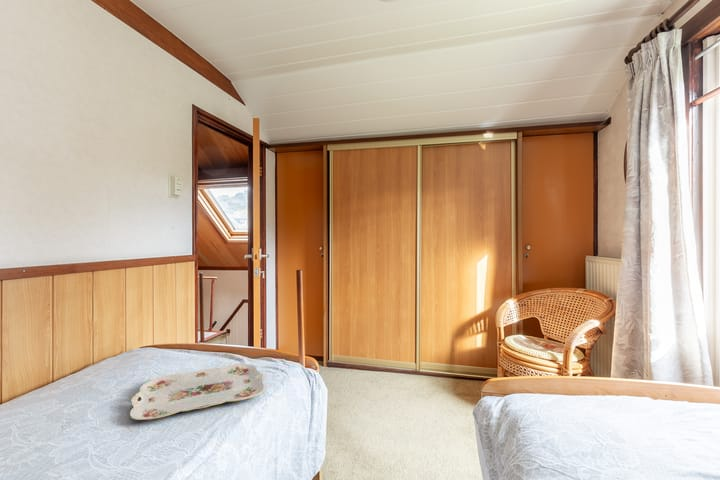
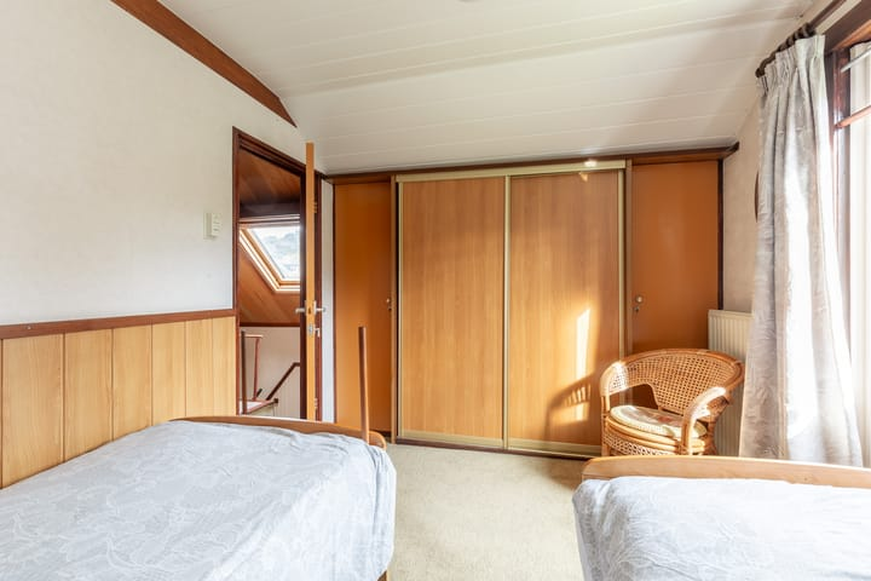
- serving tray (202, 388)
